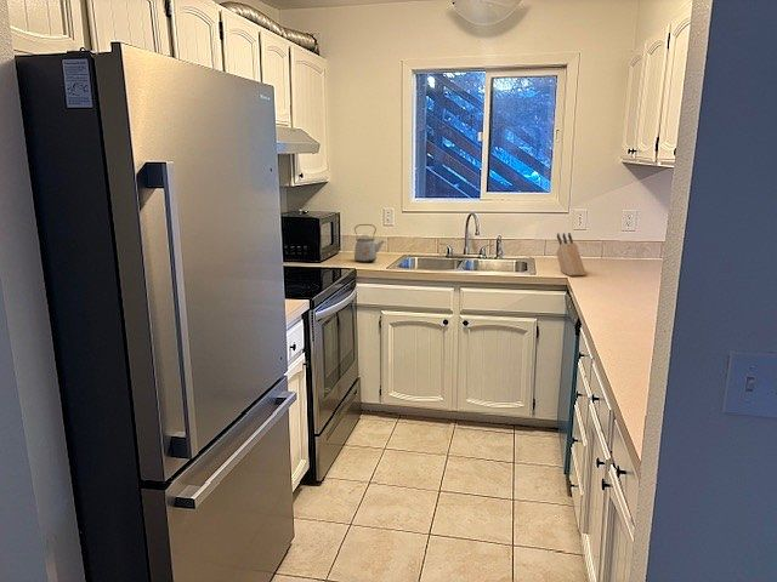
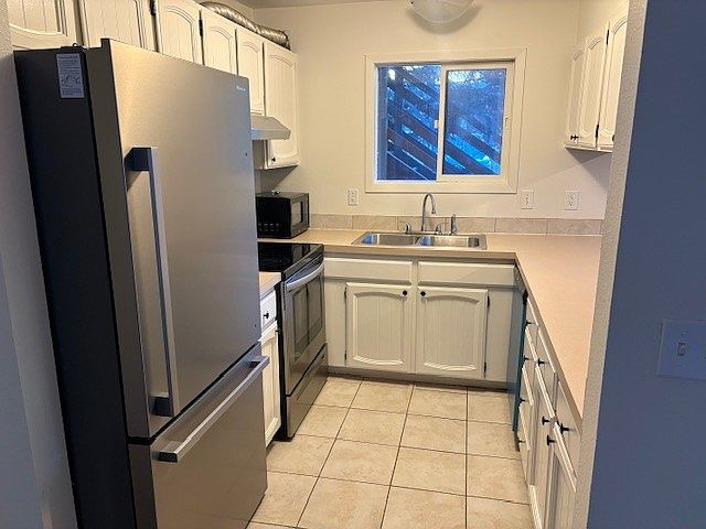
- knife block (569, 253)
- kettle (369, 242)
